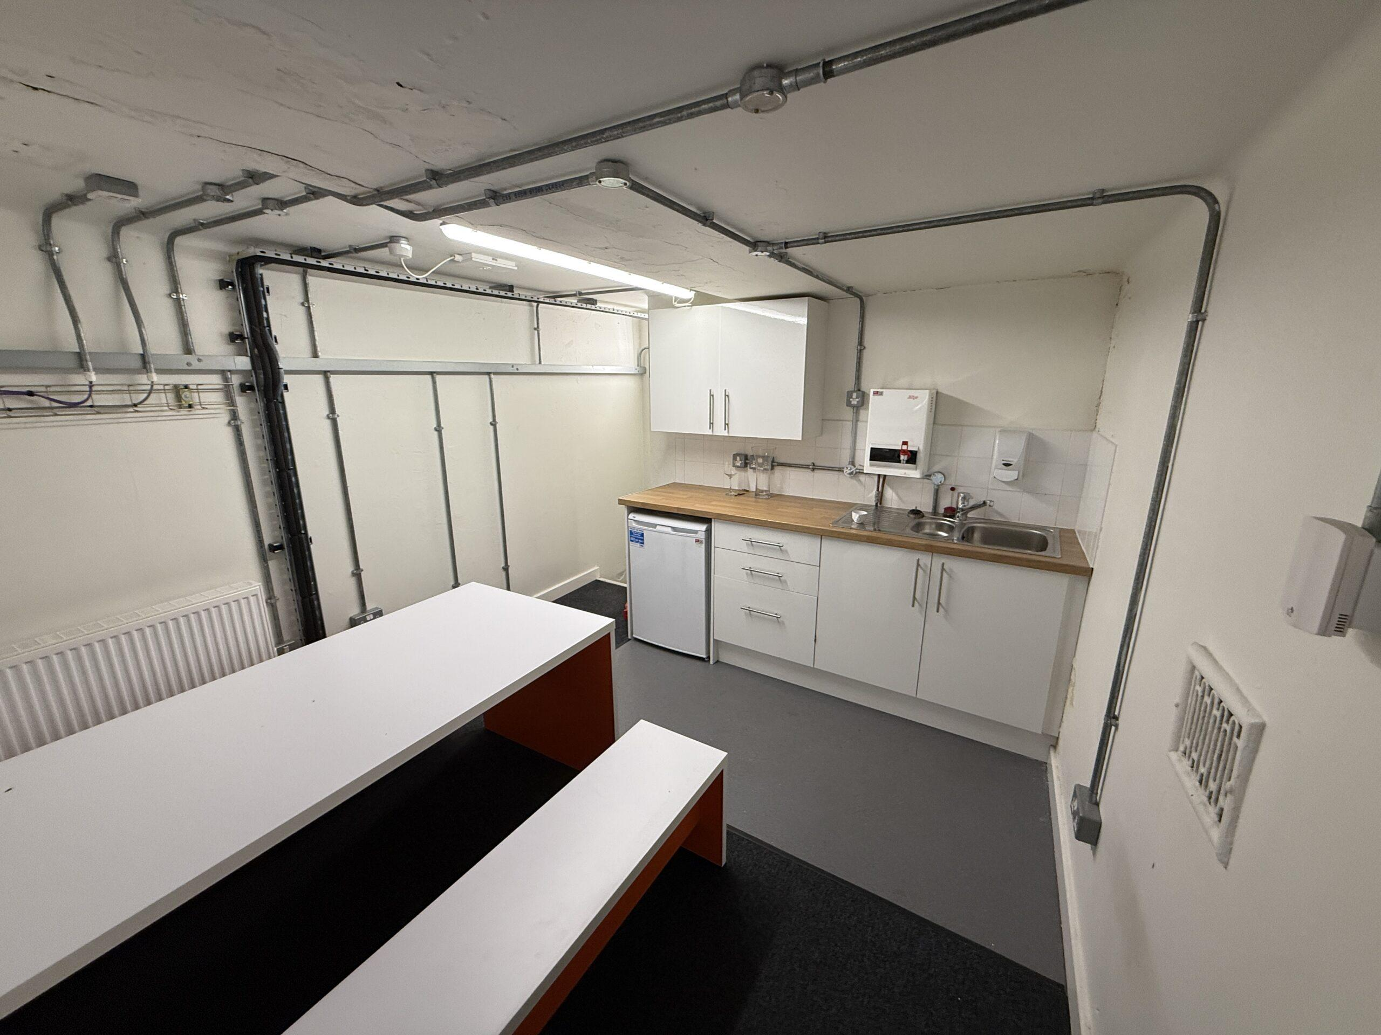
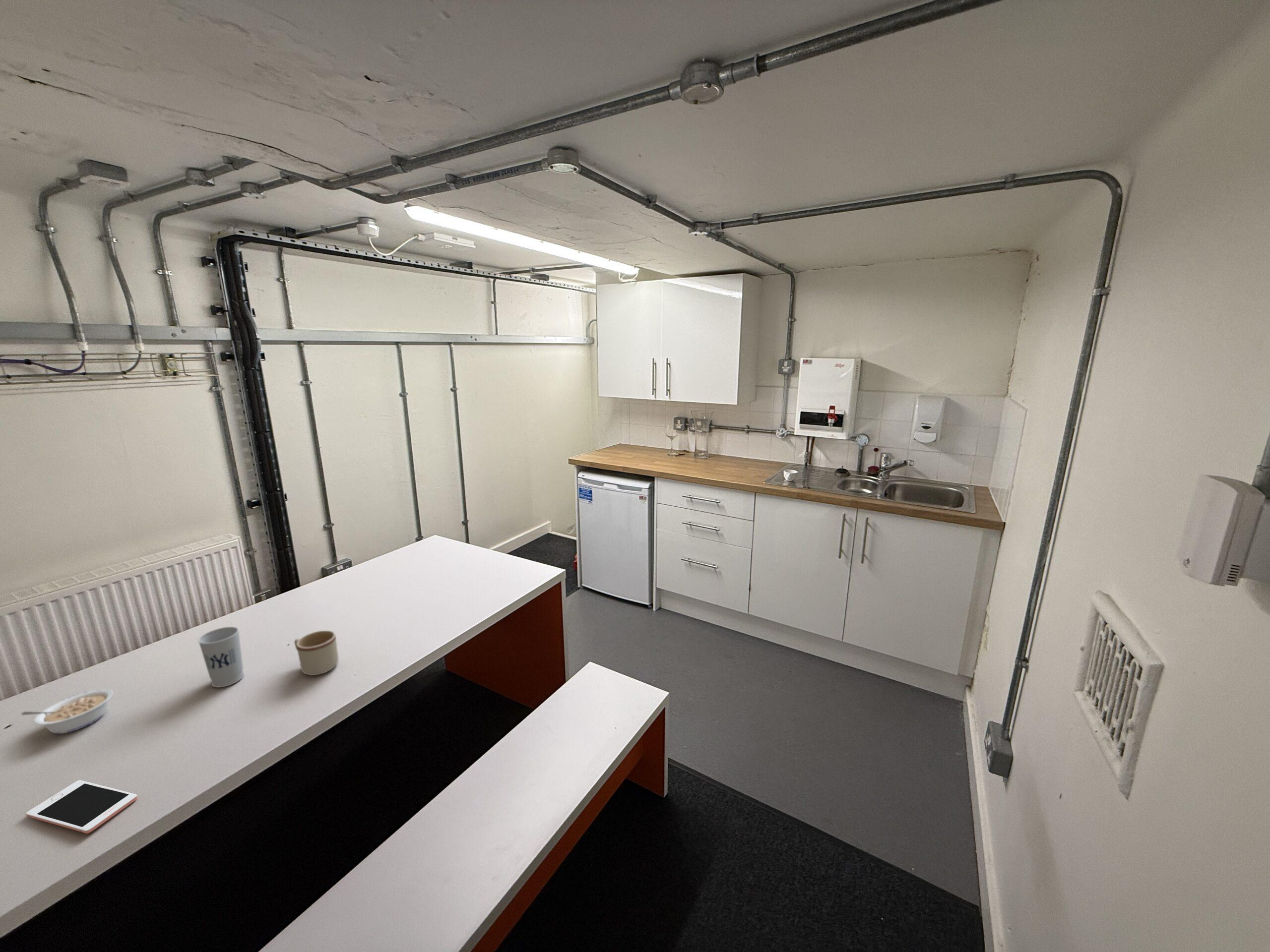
+ mug (314, 652)
+ cup (223, 657)
+ legume (73, 713)
+ cell phone (83, 805)
